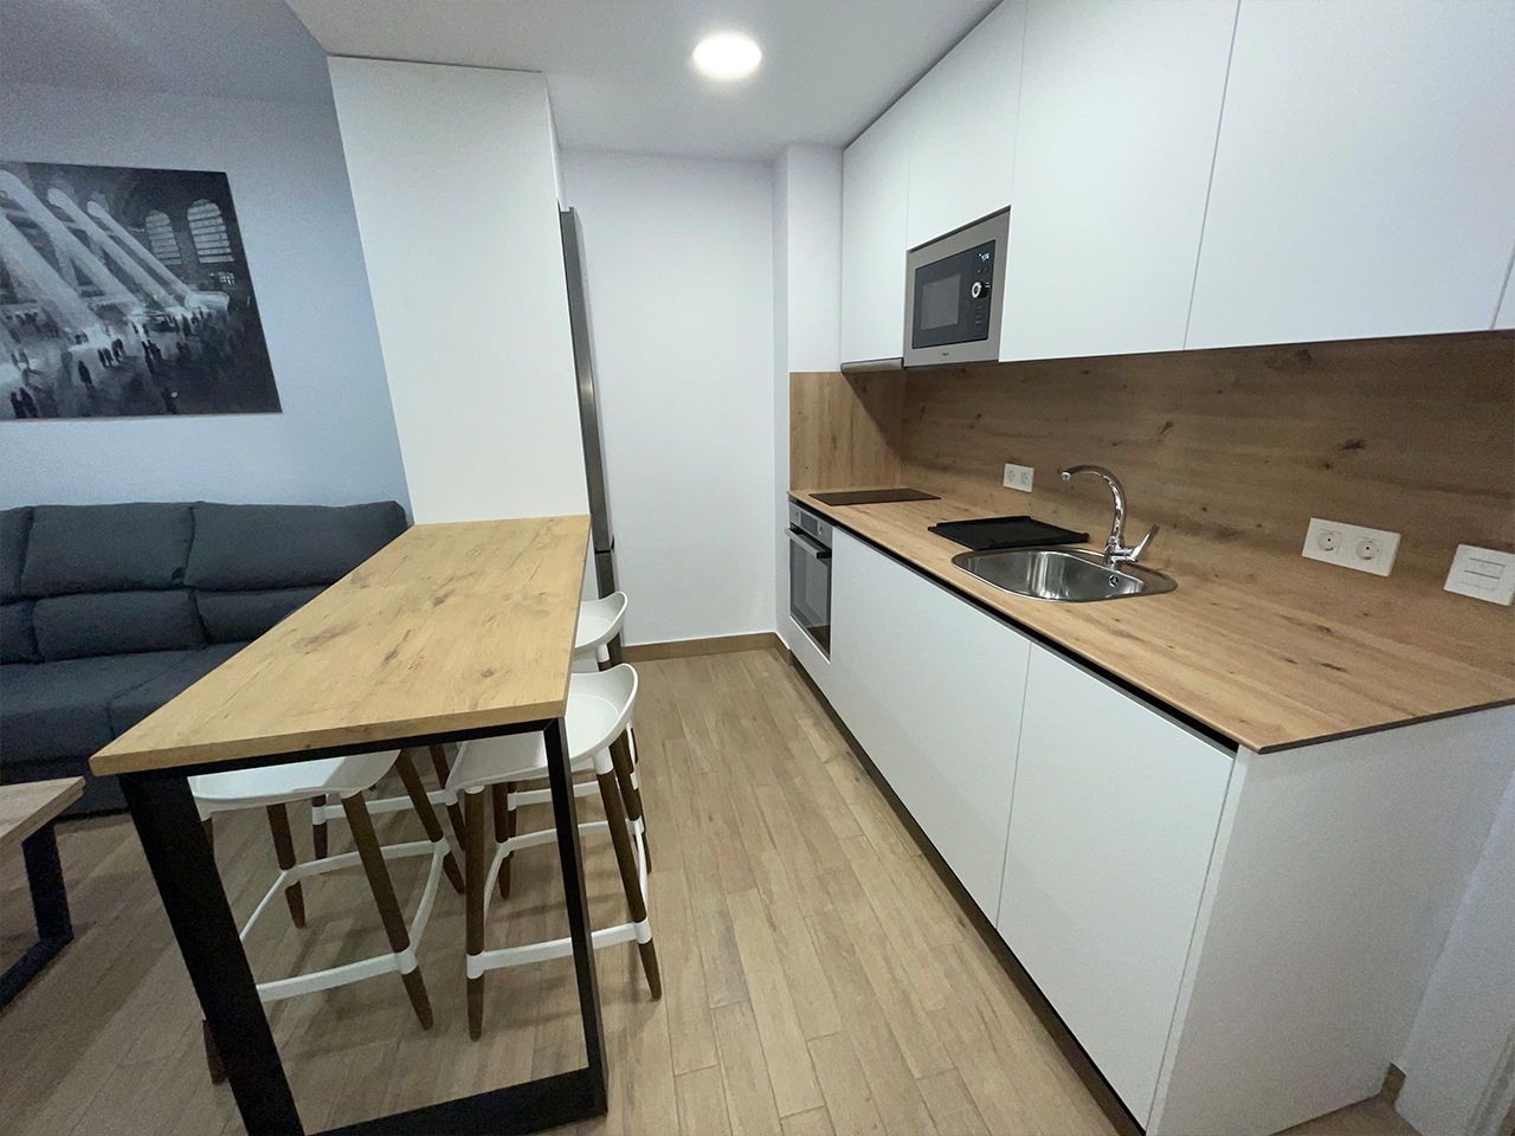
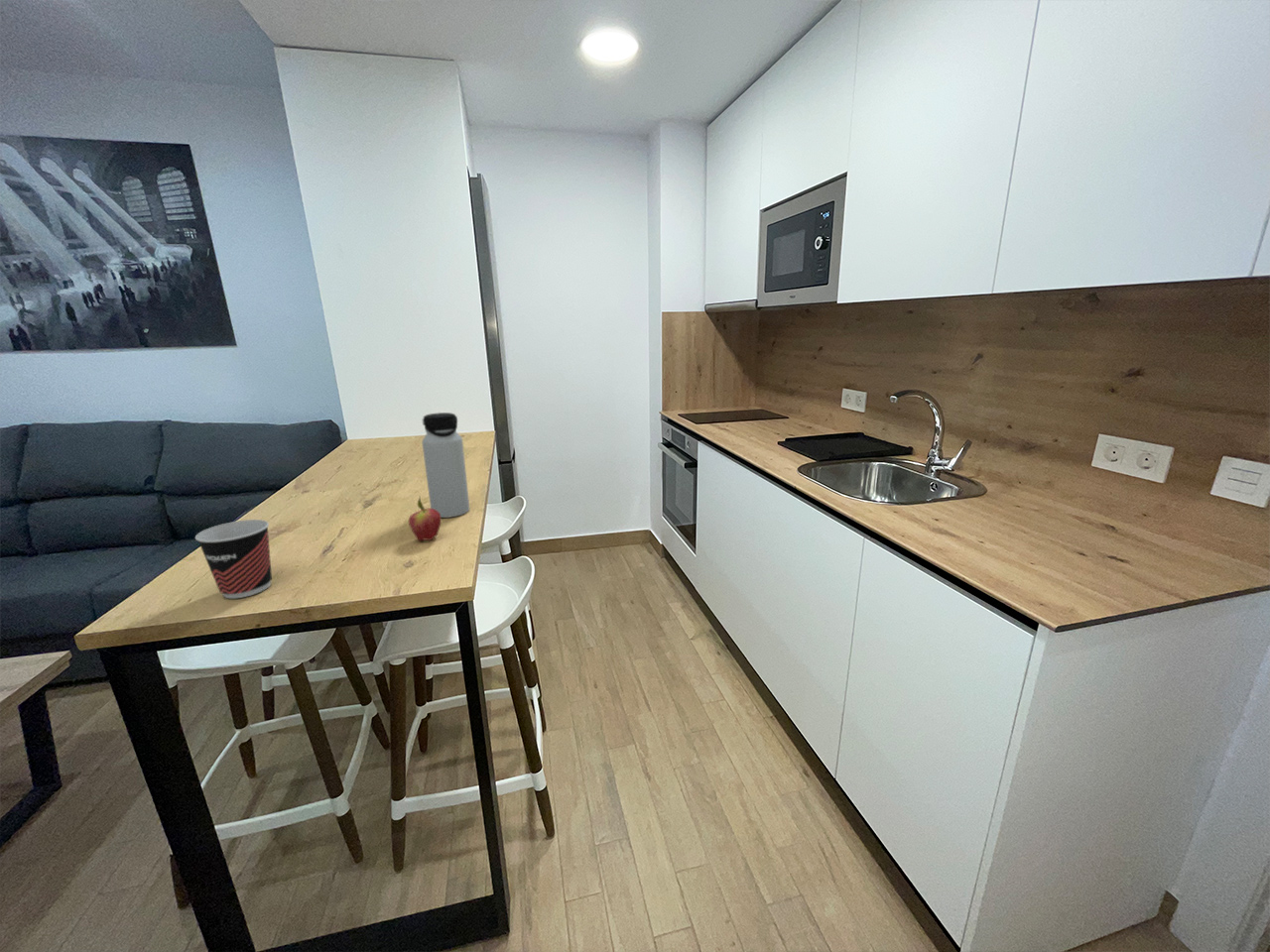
+ water bottle (444, 464)
+ fruit (424, 519)
+ cup (240, 559)
